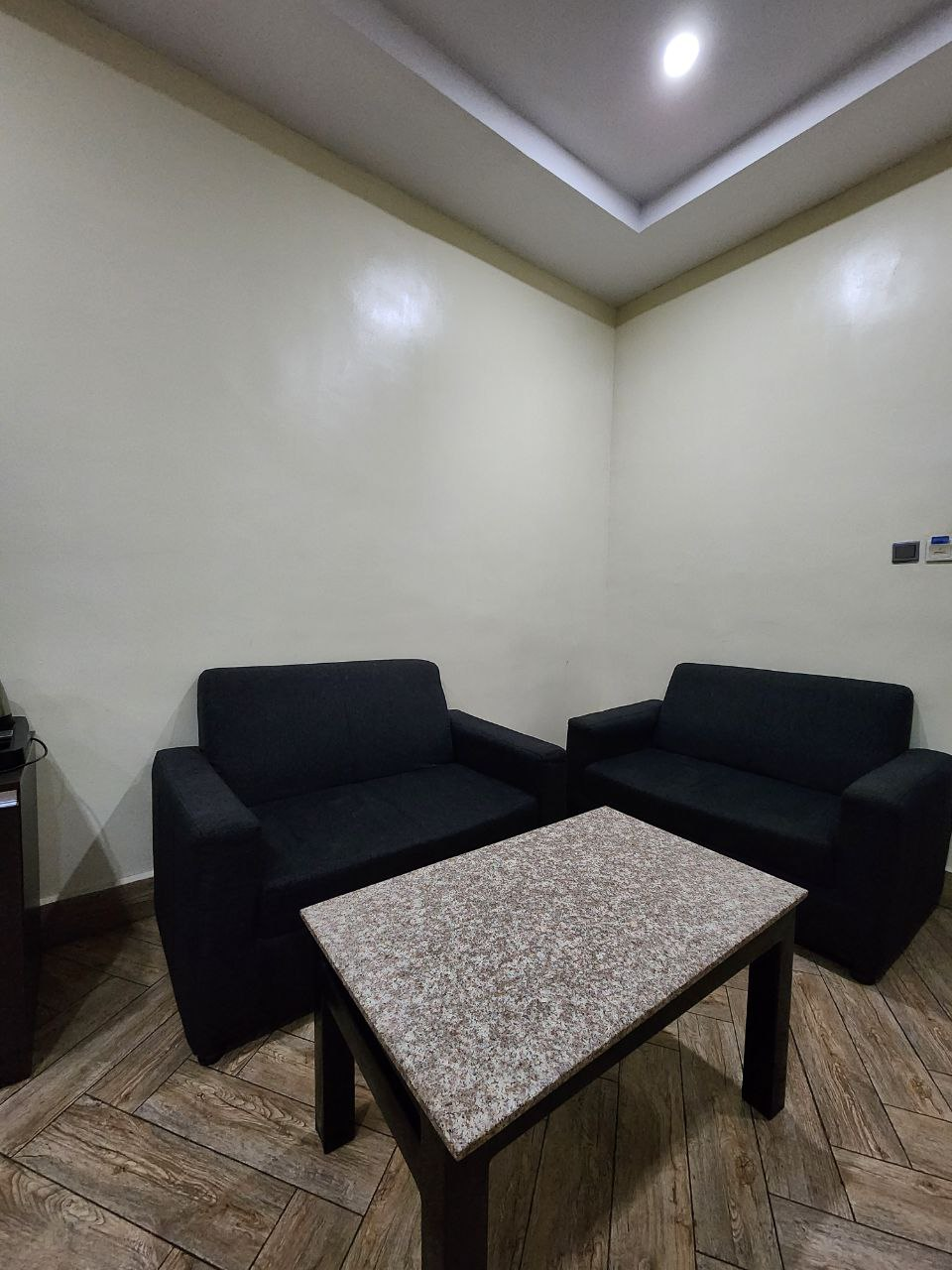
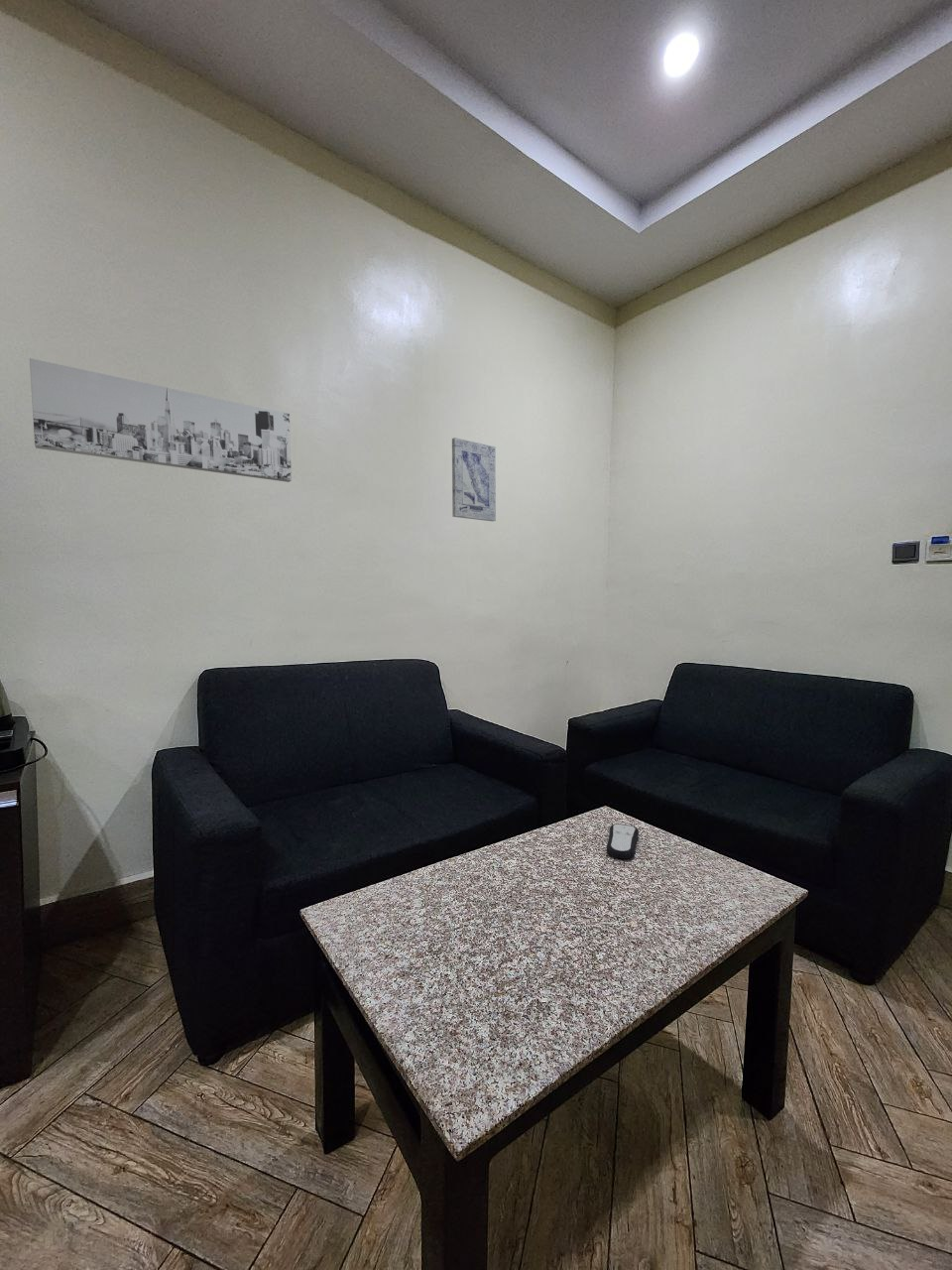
+ wall art (178, 429)
+ wall art (474, 480)
+ remote control (622, 839)
